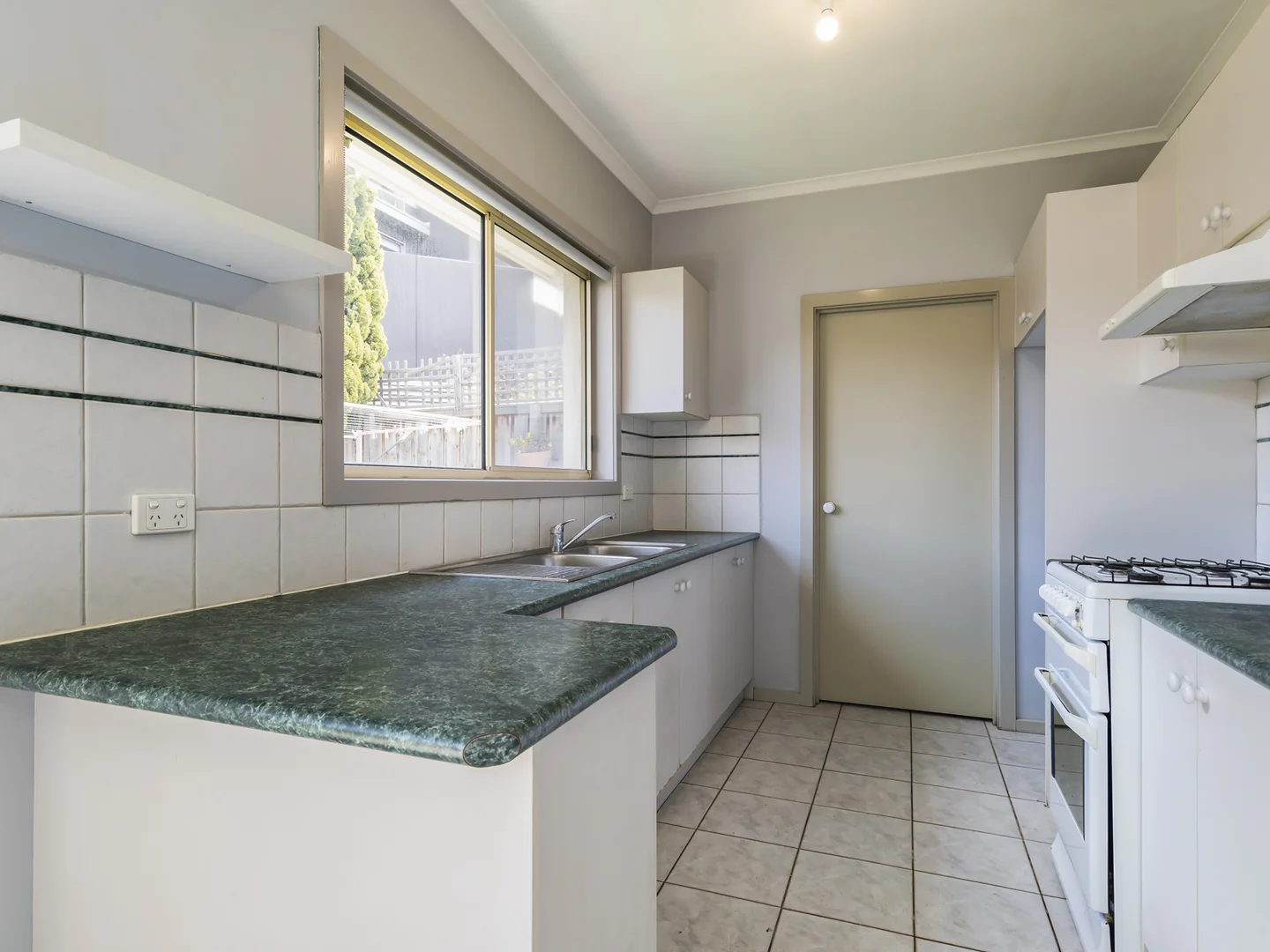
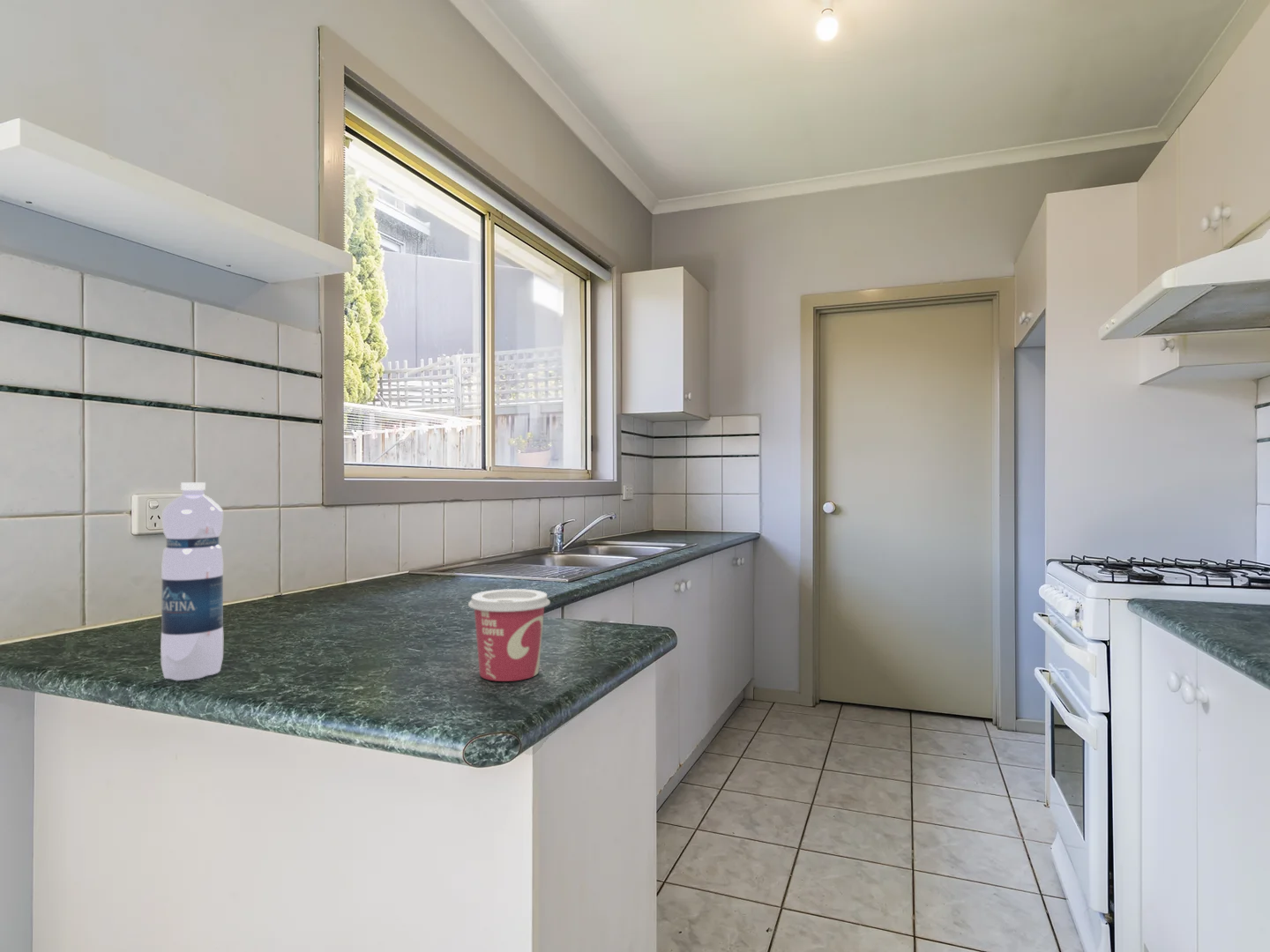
+ water bottle (192, 578)
+ cup (509, 634)
